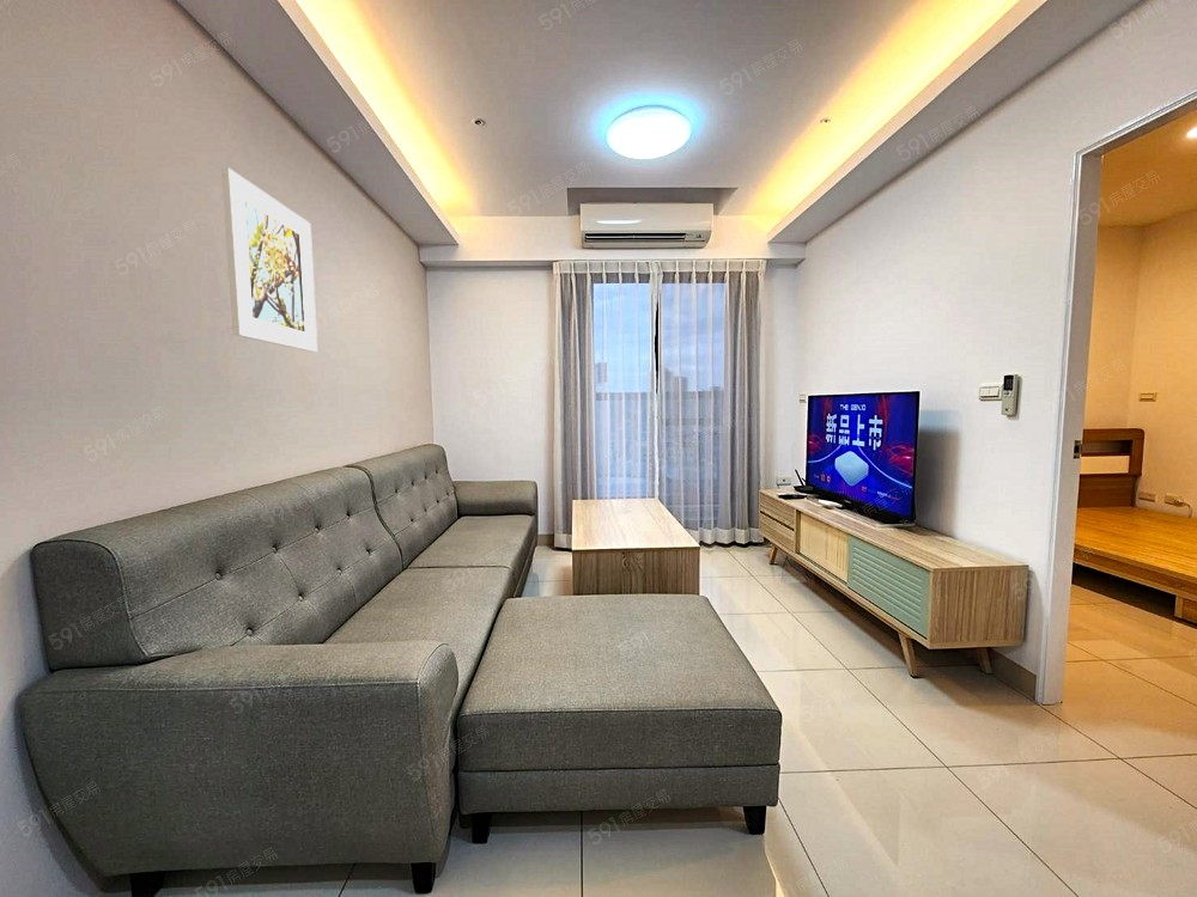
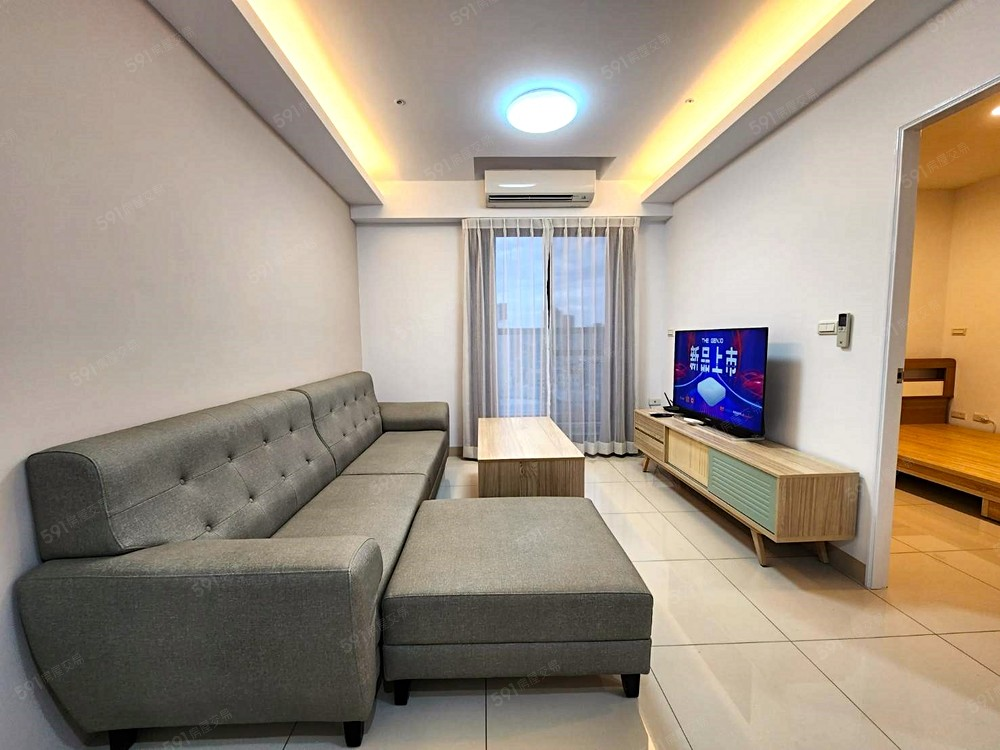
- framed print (275, 273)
